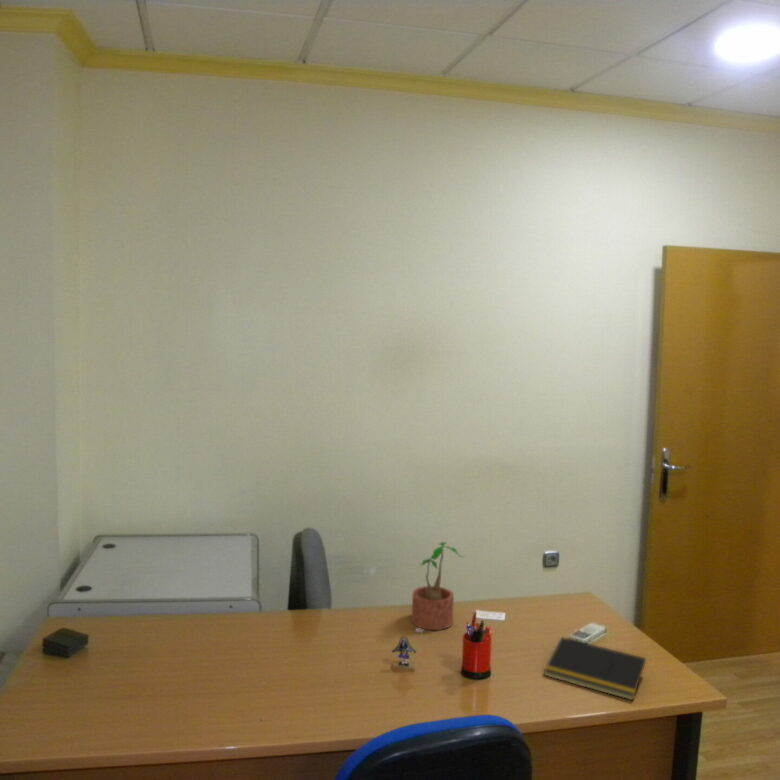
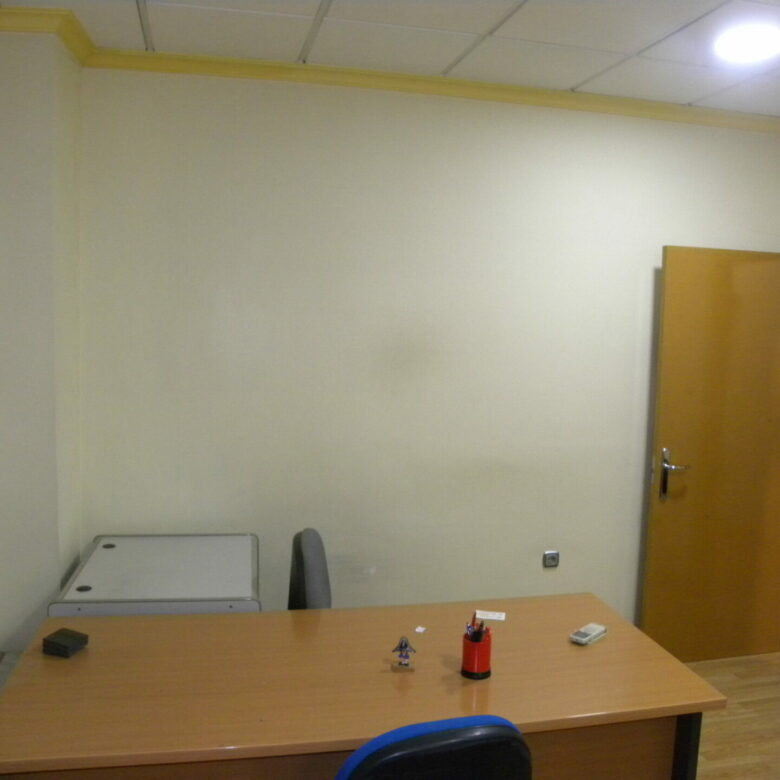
- potted plant (438, 583)
- notepad (594, 666)
